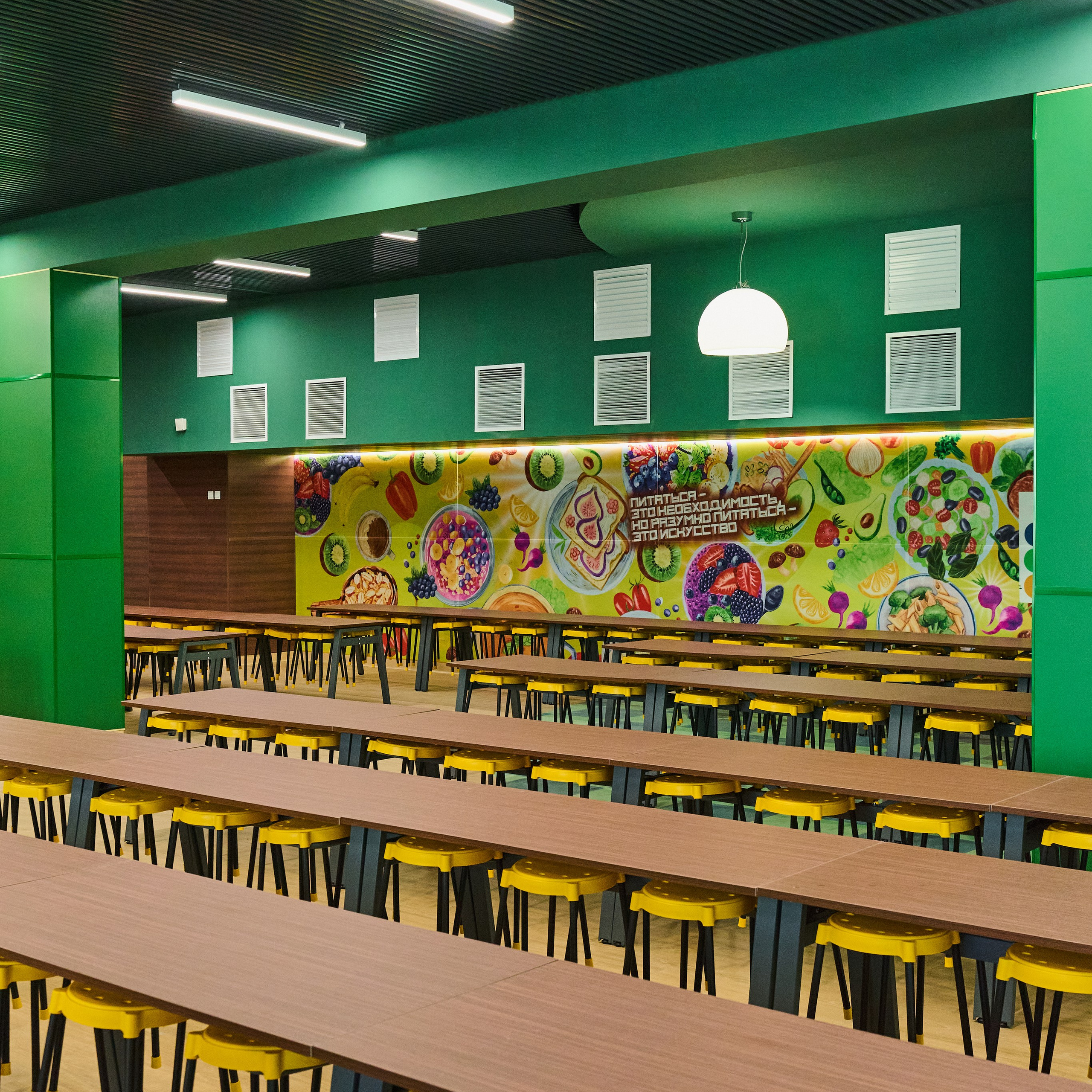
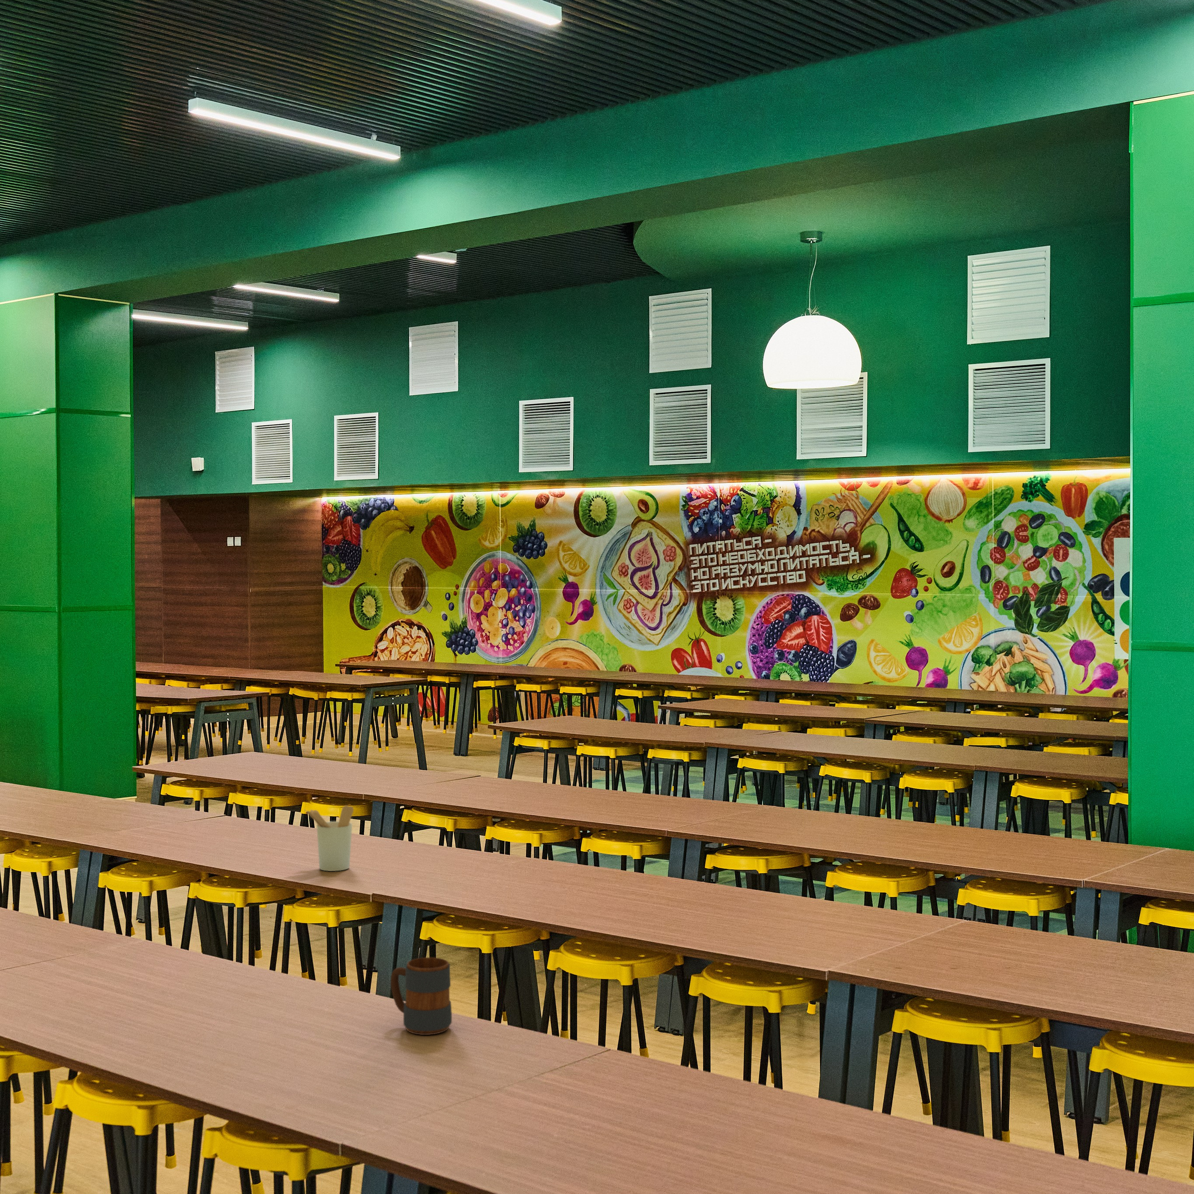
+ utensil holder (327, 836)
+ mug (419, 994)
